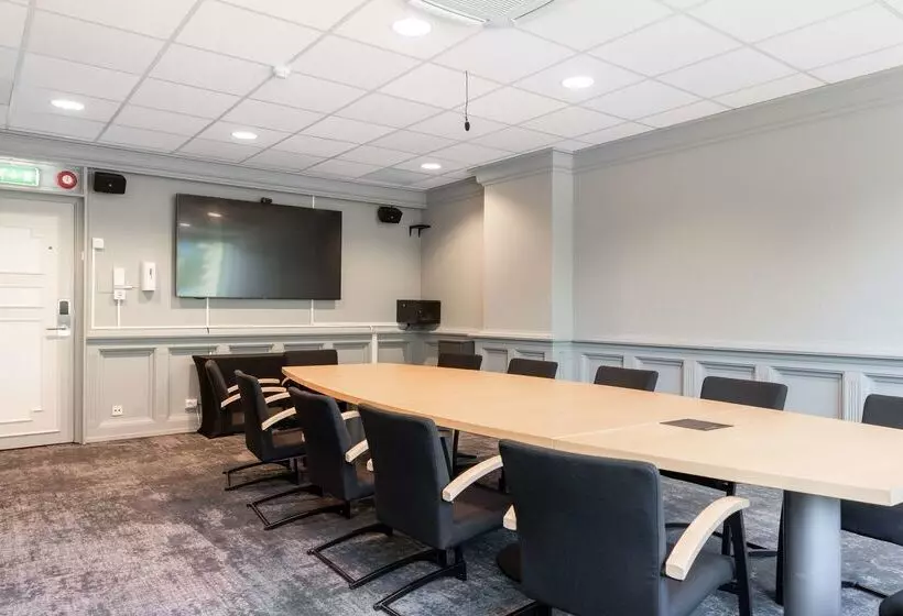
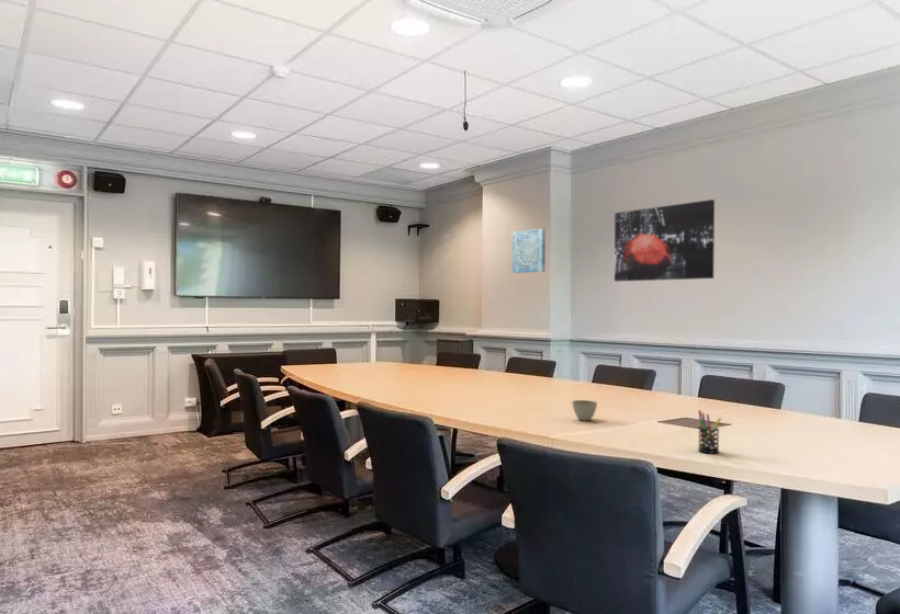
+ wall art (661, 243)
+ flower pot (584, 410)
+ pen holder (706, 431)
+ wall art (528, 251)
